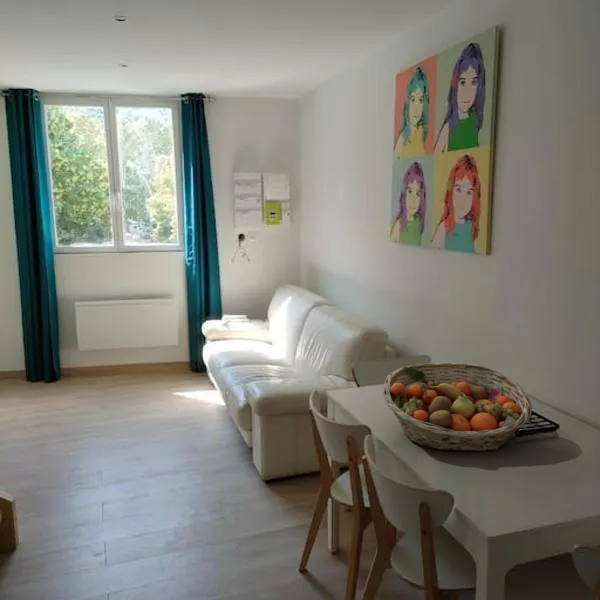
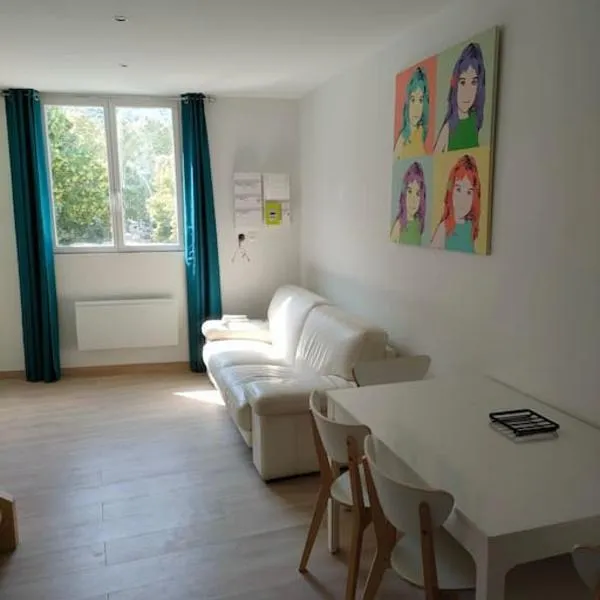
- fruit basket (454, 405)
